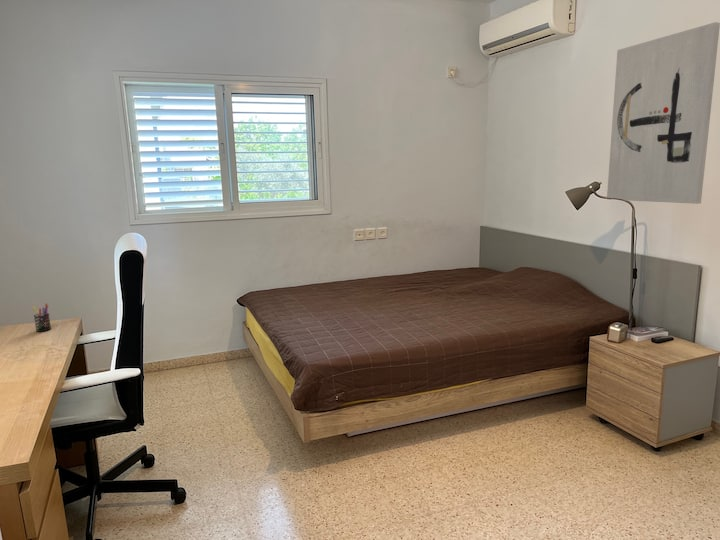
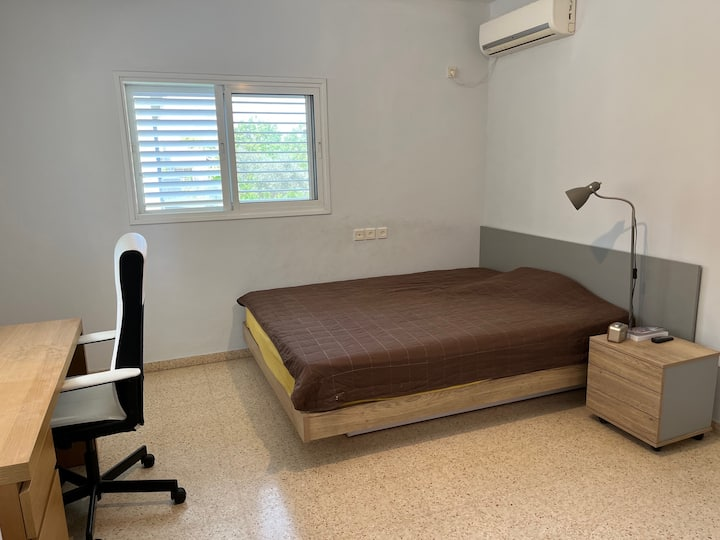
- wall art (656, 121)
- pen holder (43, 316)
